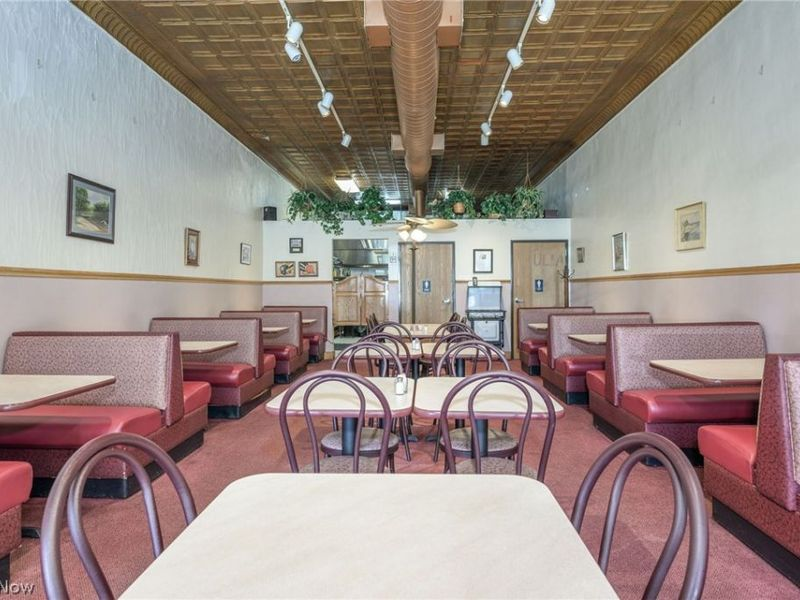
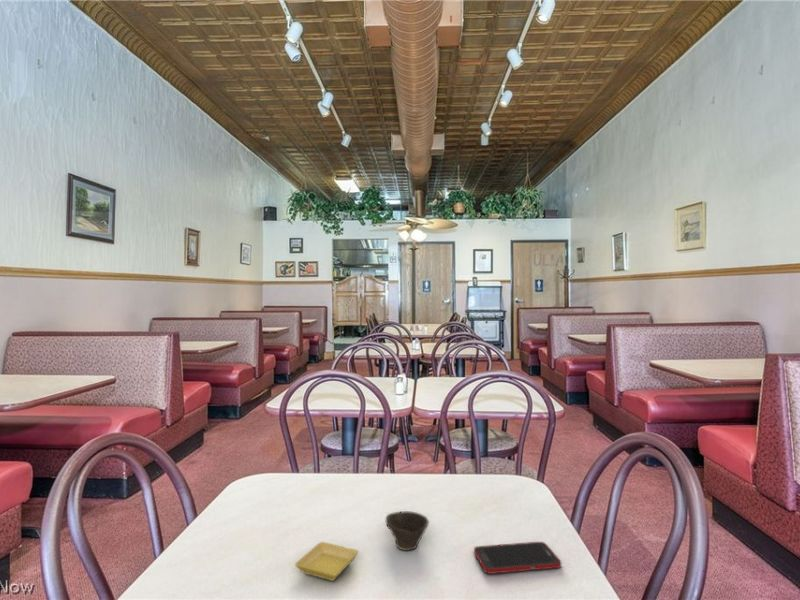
+ cell phone (516, 557)
+ cup (405, 530)
+ saucer (327, 562)
